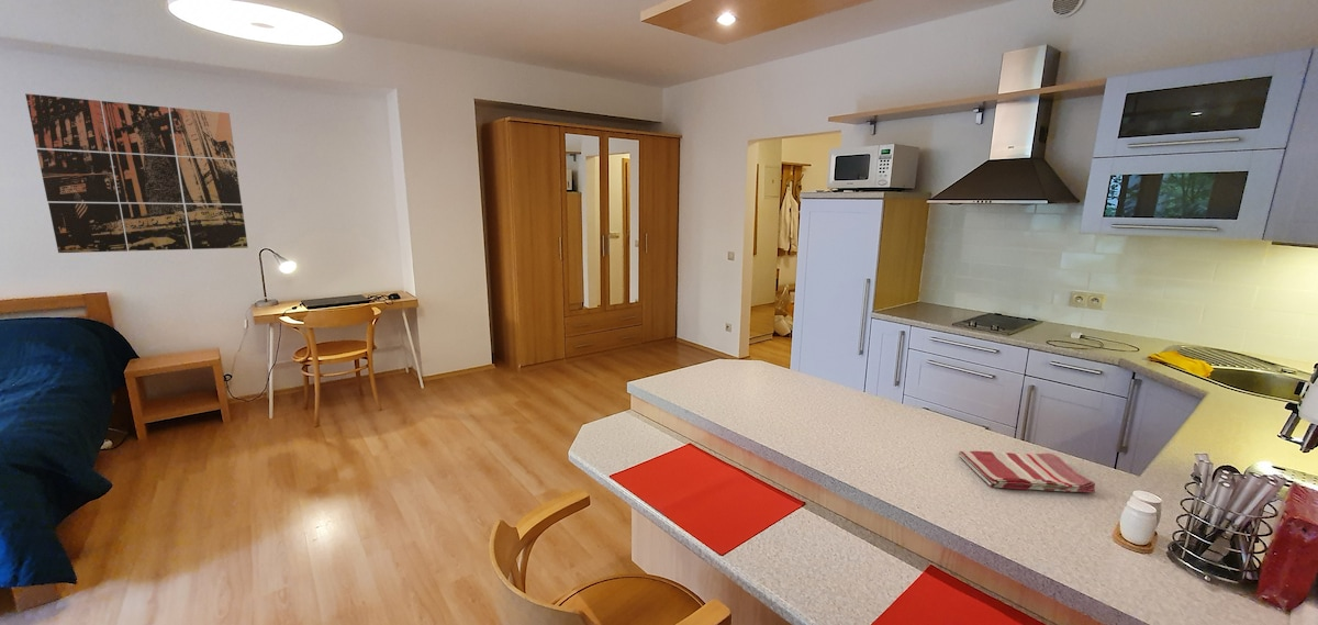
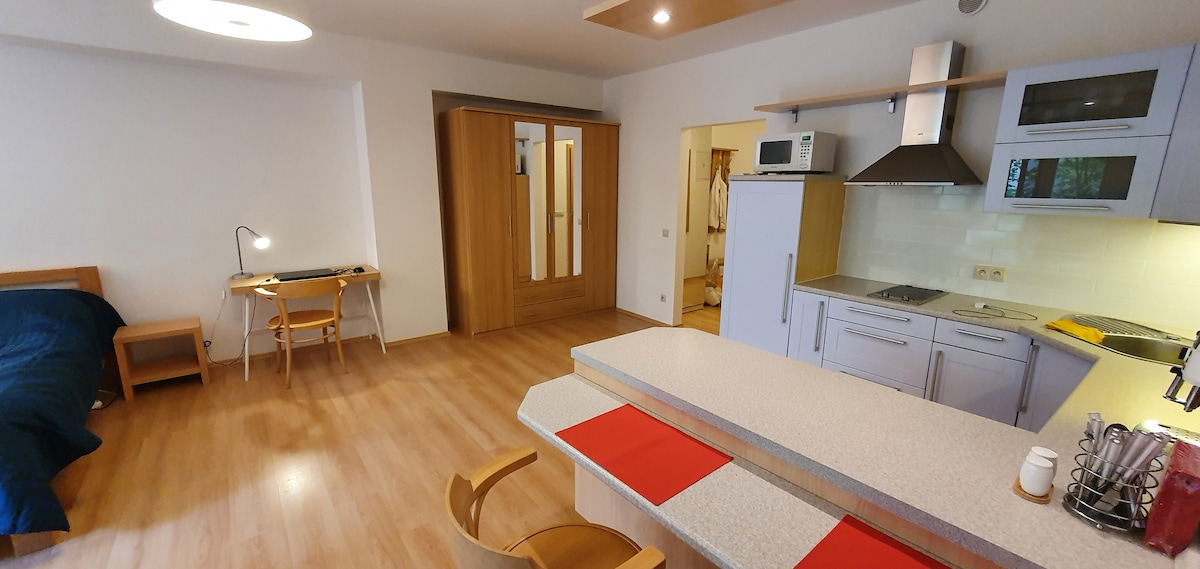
- dish towel (1023, 468)
- wall art (148, 179)
